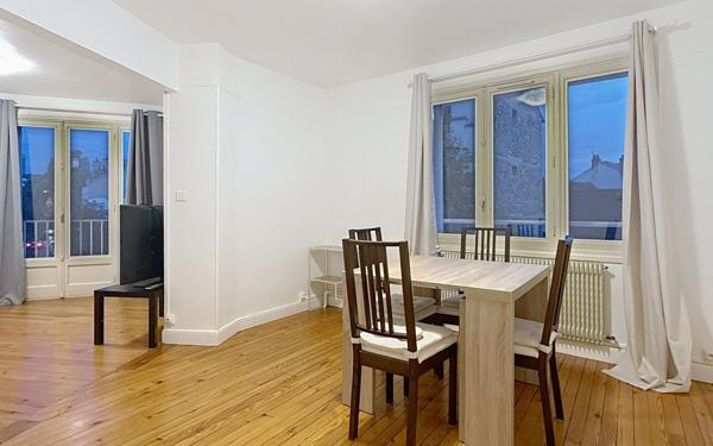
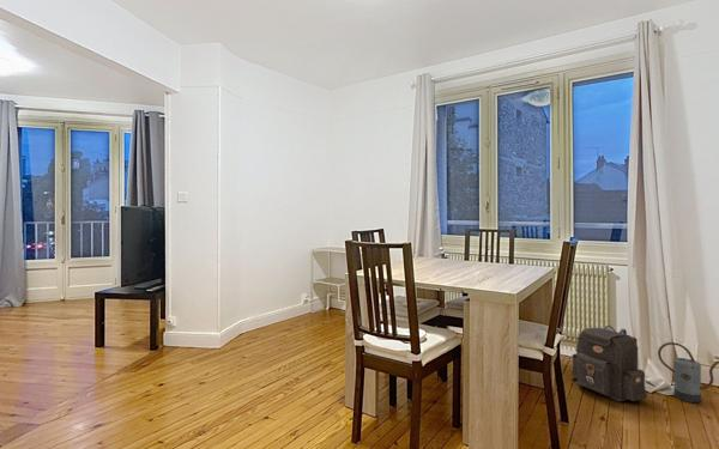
+ watering can (687, 371)
+ backpack (606, 359)
